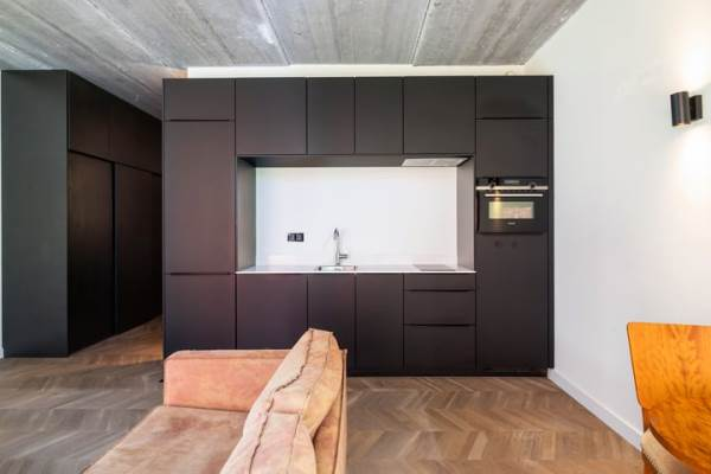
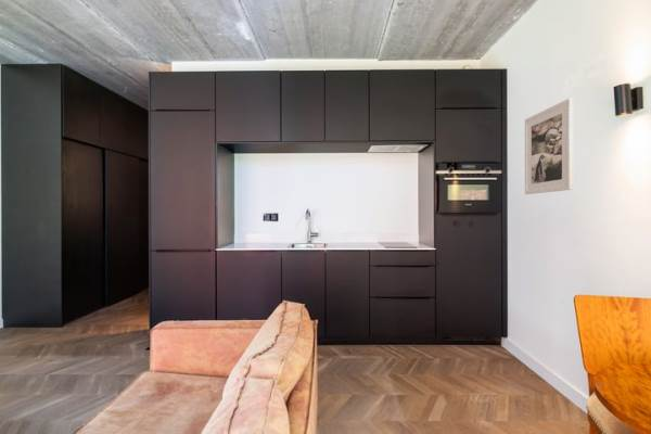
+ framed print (546, 151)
